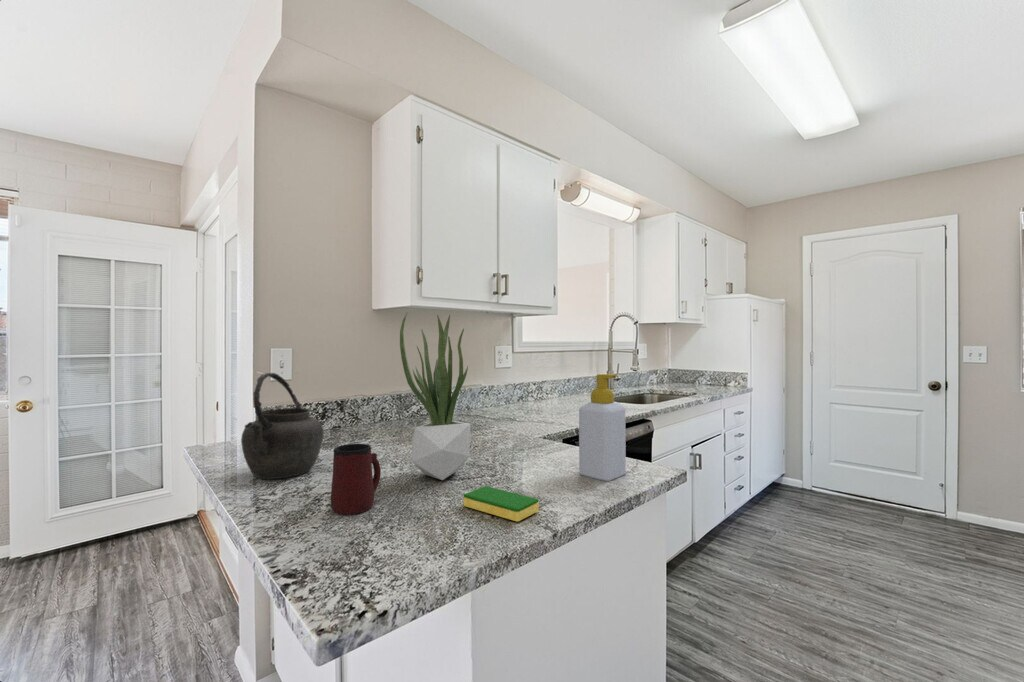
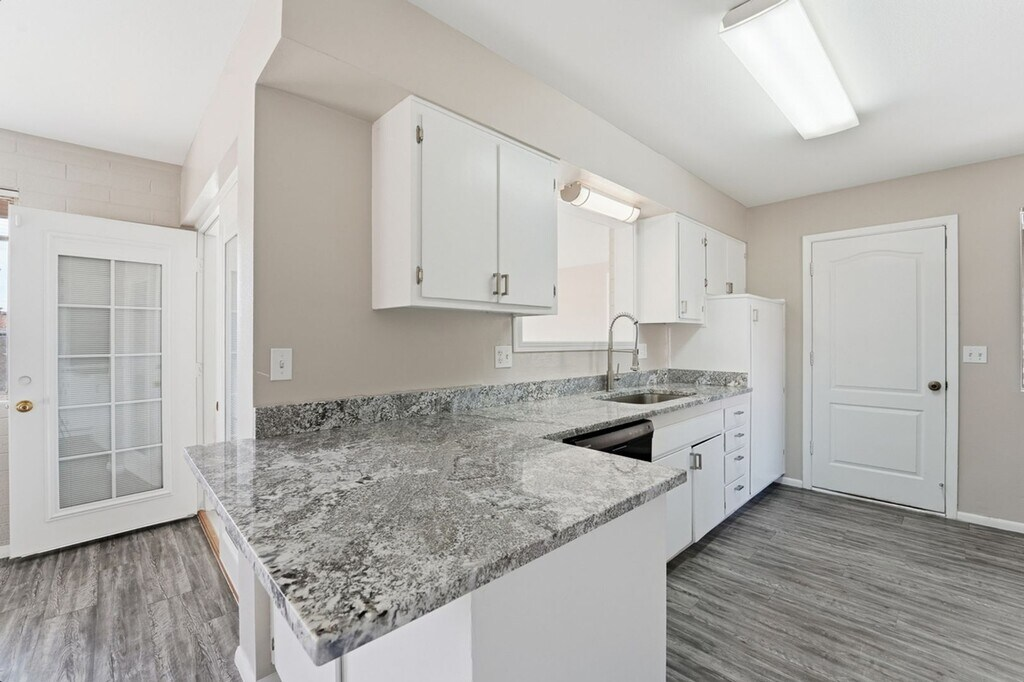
- potted plant (435, 393)
- kettle (275, 424)
- mug (358, 475)
- soap bottle (602, 425)
- dish sponge (500, 502)
